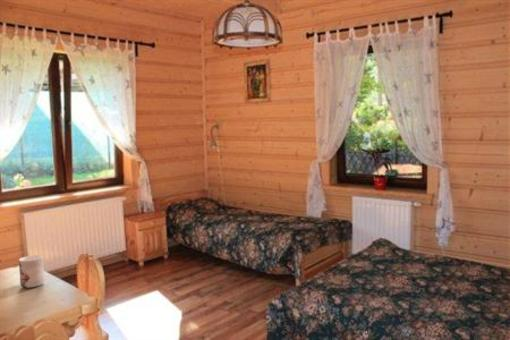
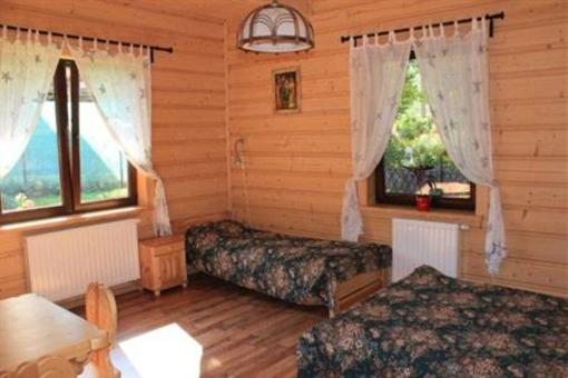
- mug (31, 270)
